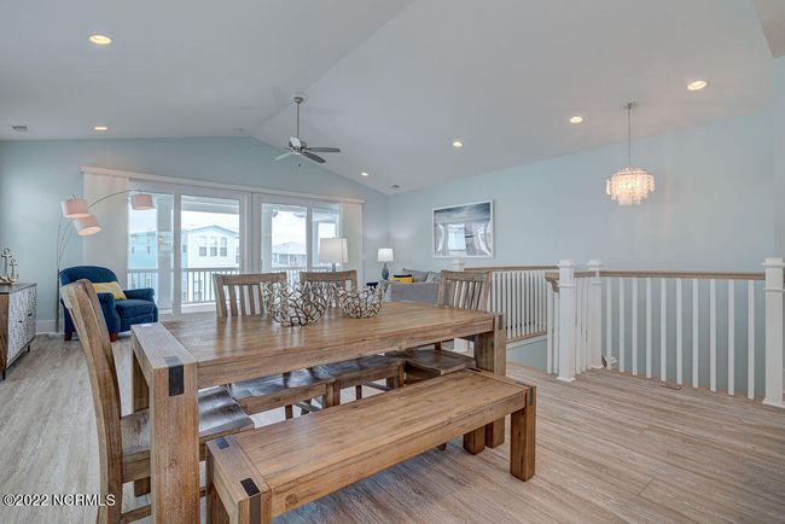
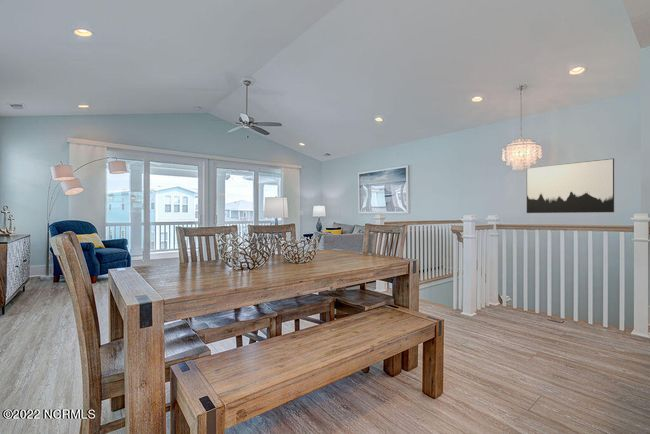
+ wall art (566, 188)
